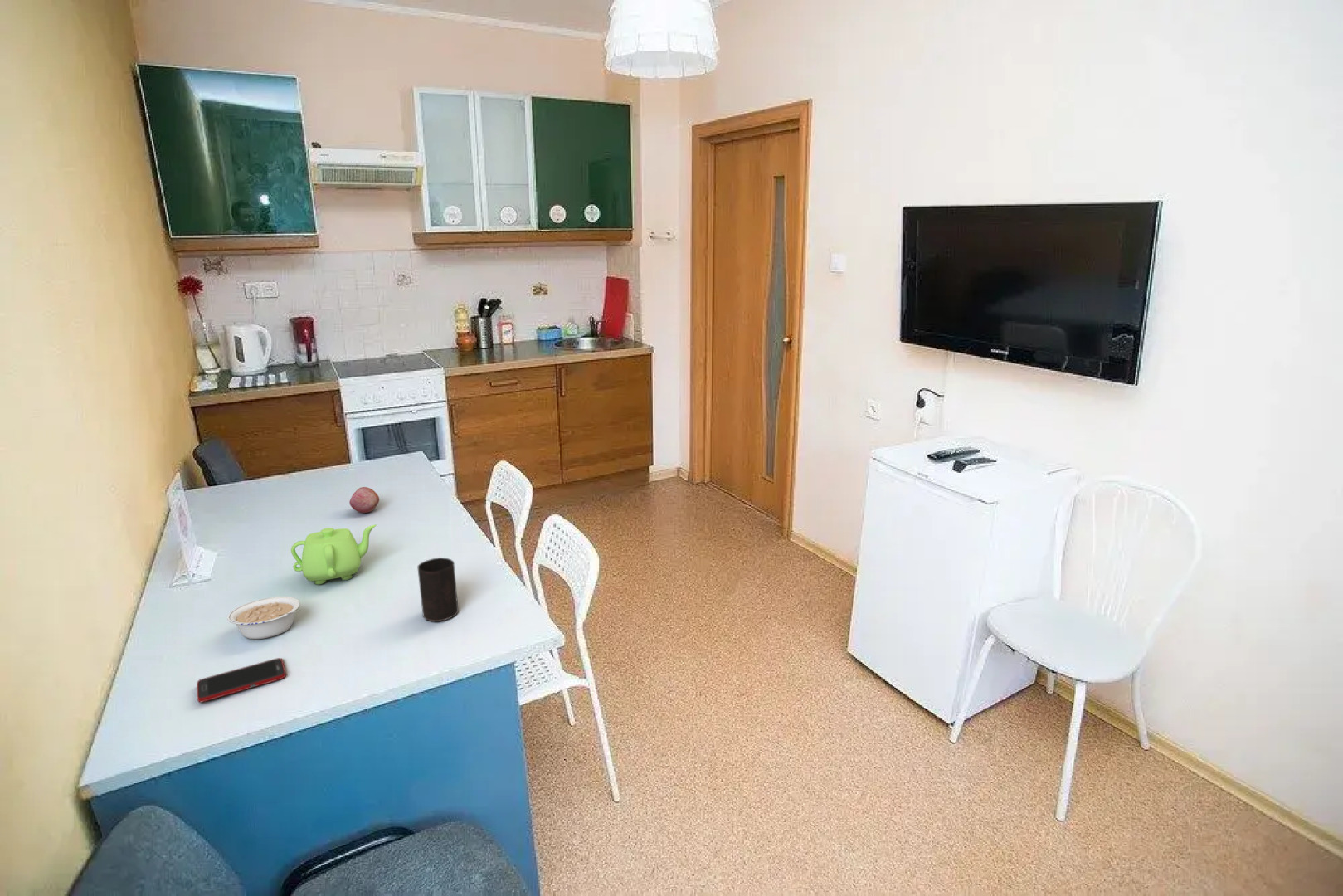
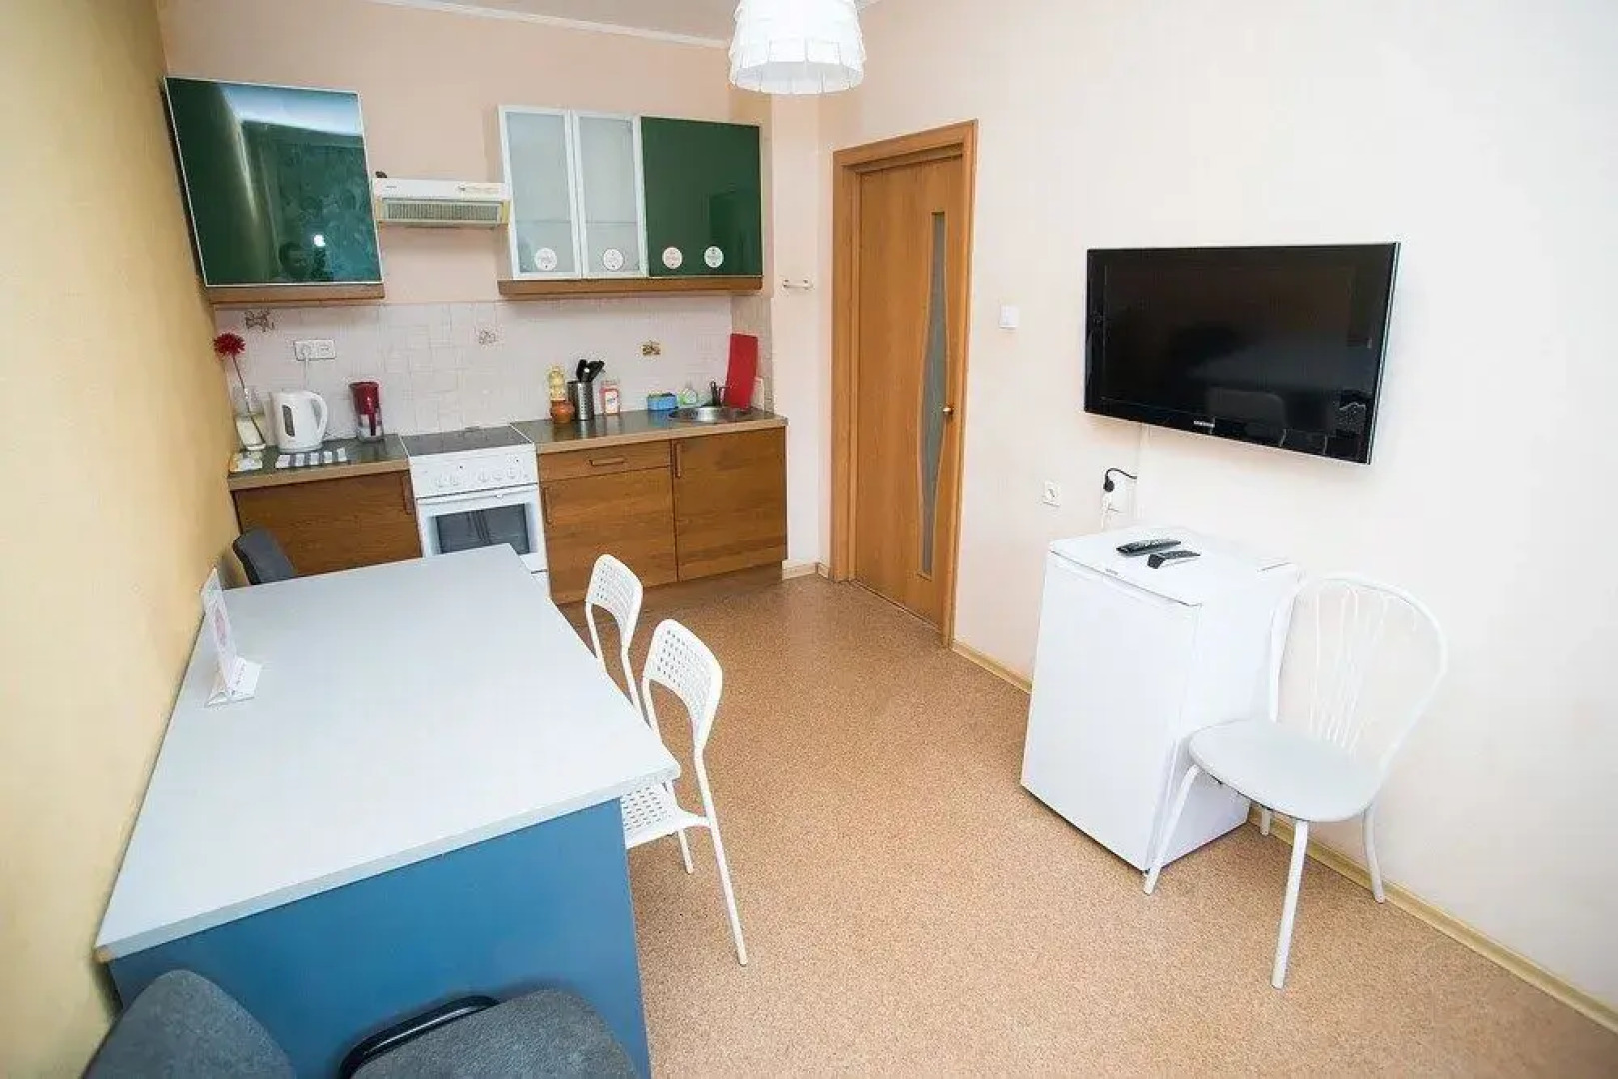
- legume (268, 616)
- teapot (336, 551)
- cup (438, 589)
- fruit (364, 499)
- cell phone (241, 679)
